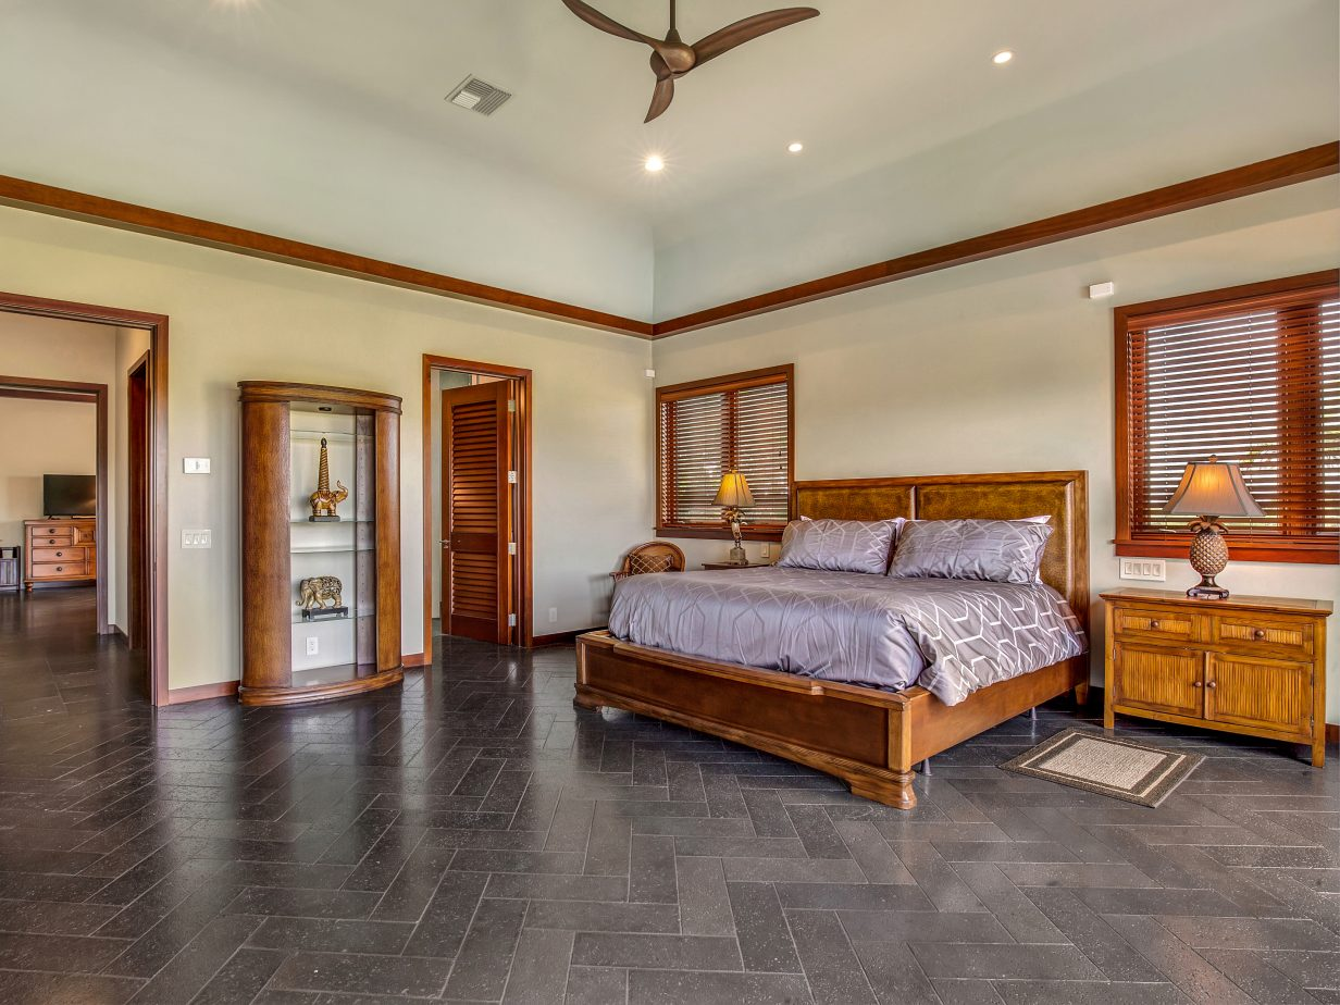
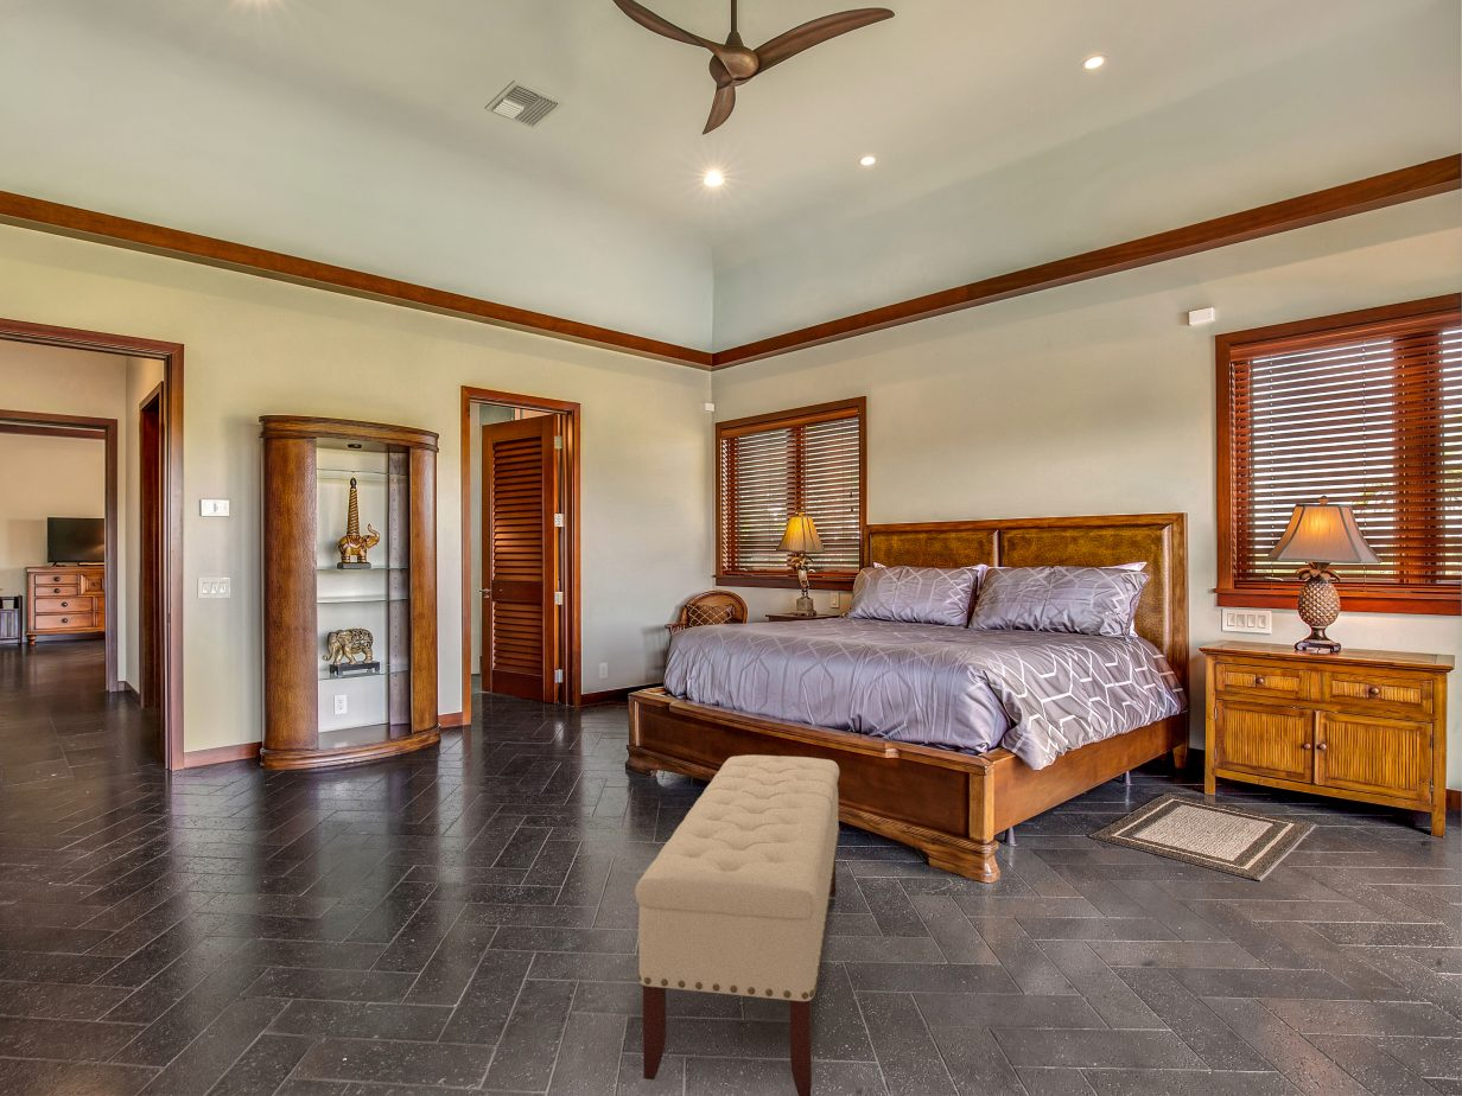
+ bench (758, 885)
